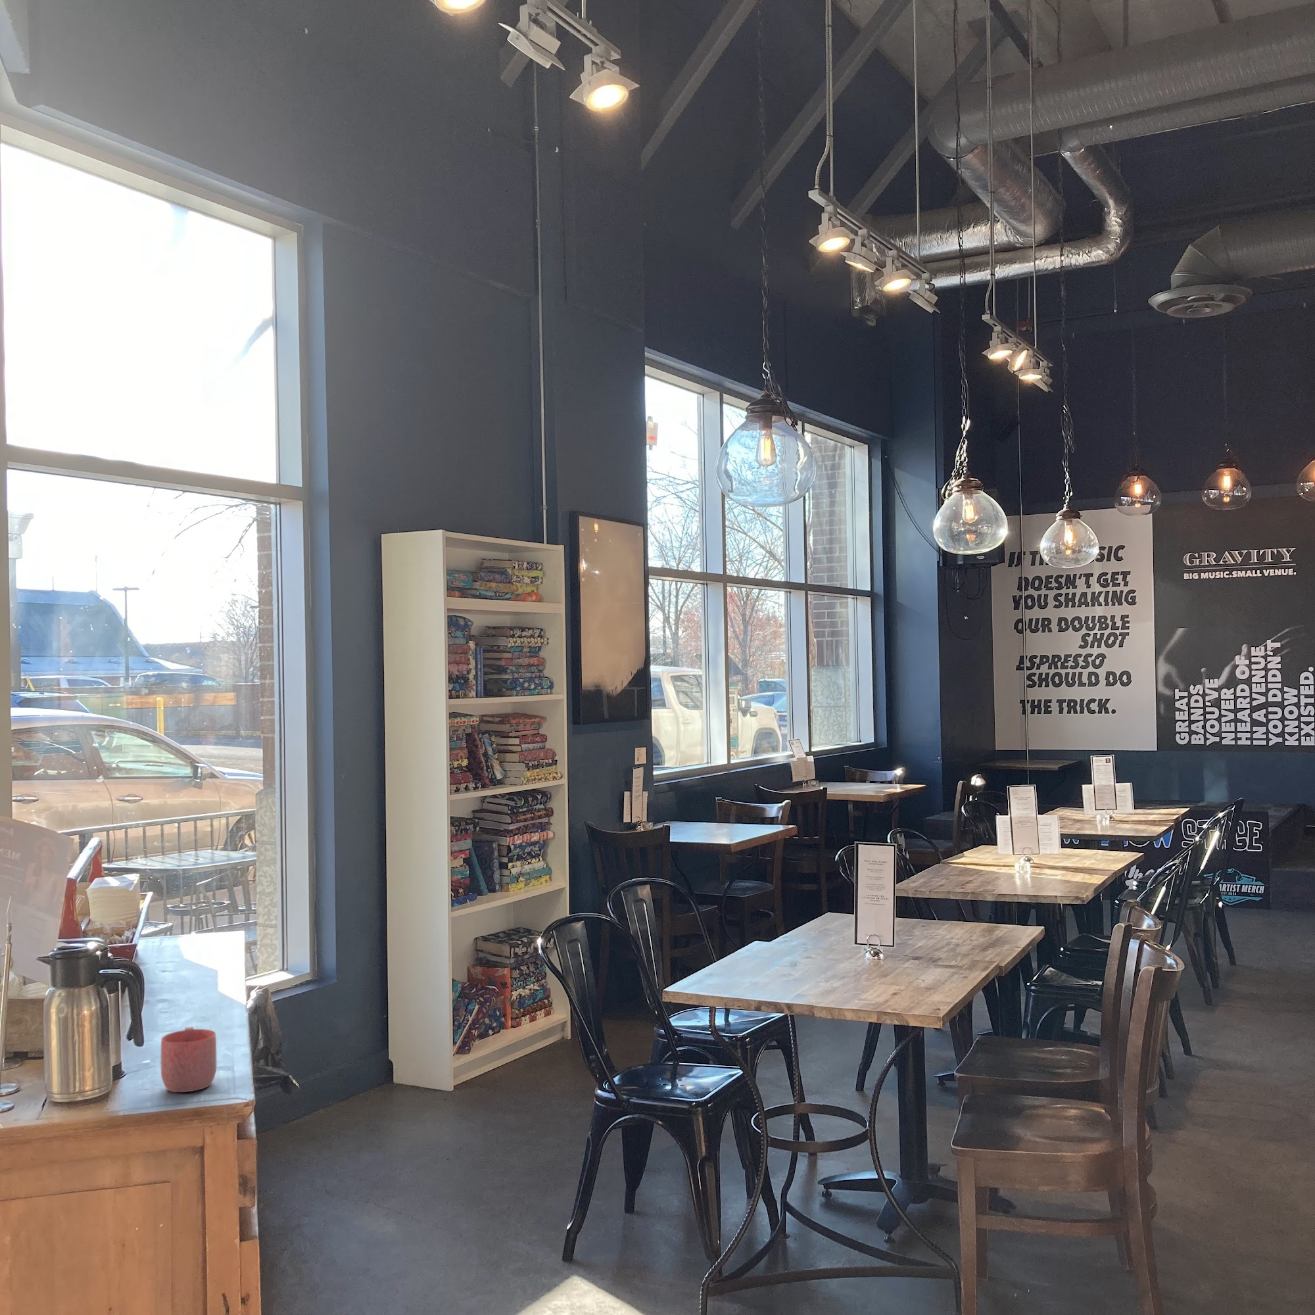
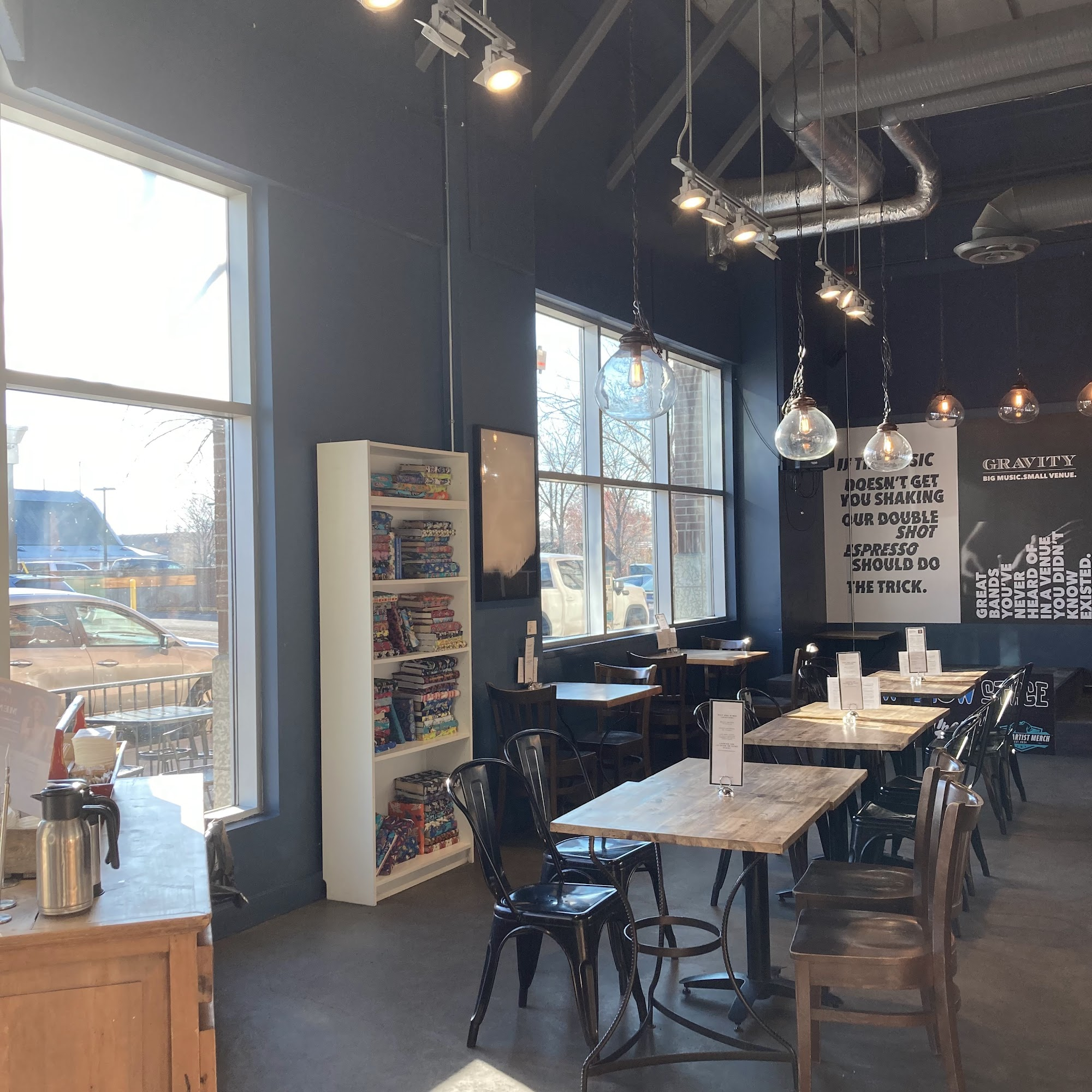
- mug (189, 1059)
